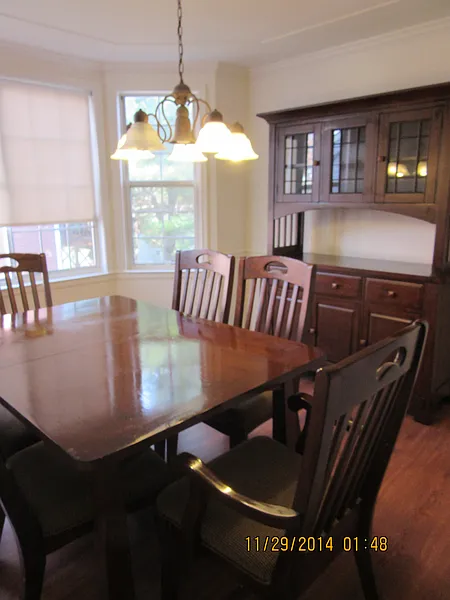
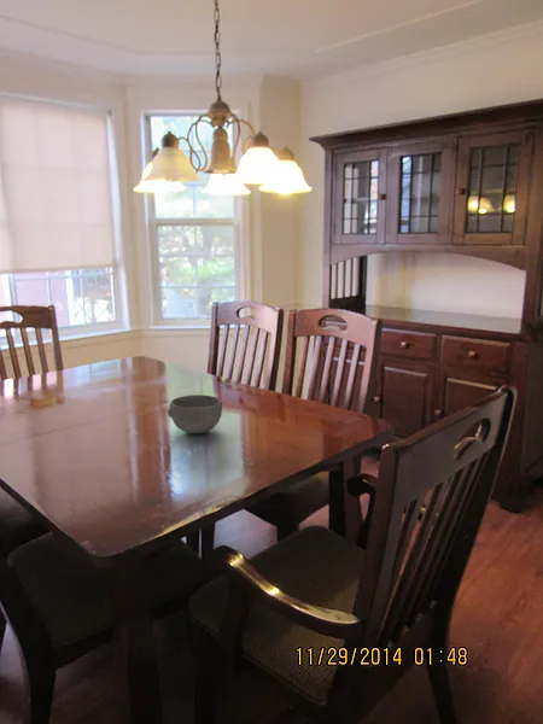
+ bowl (194, 415)
